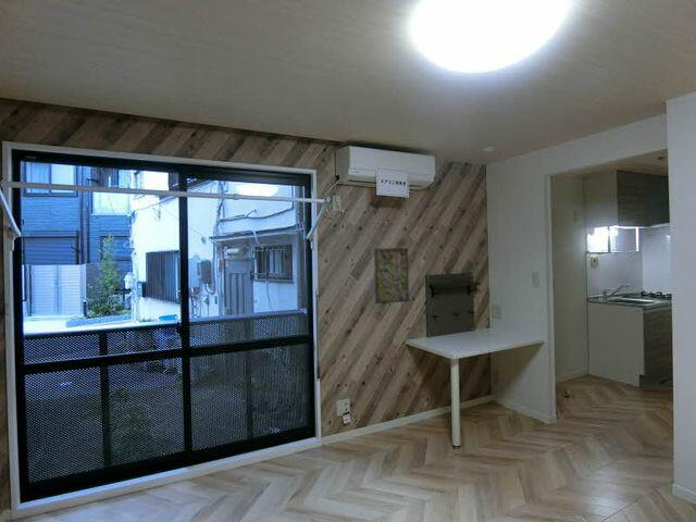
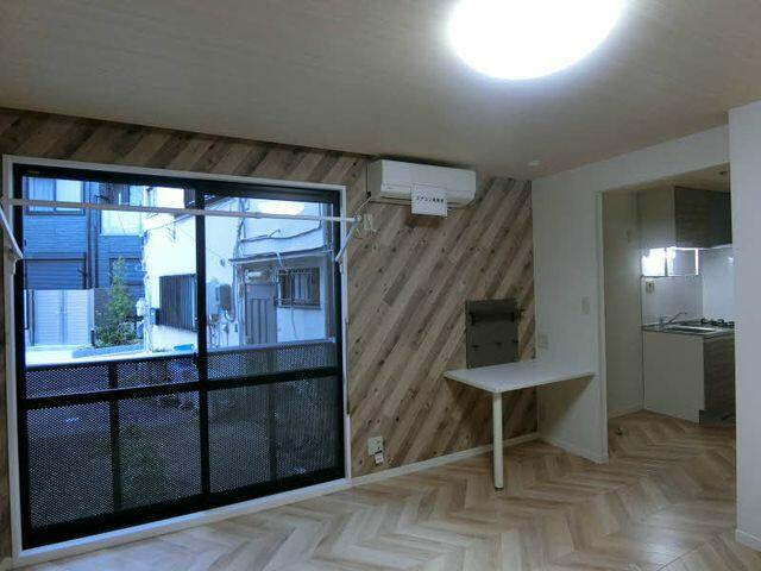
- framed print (391, 275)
